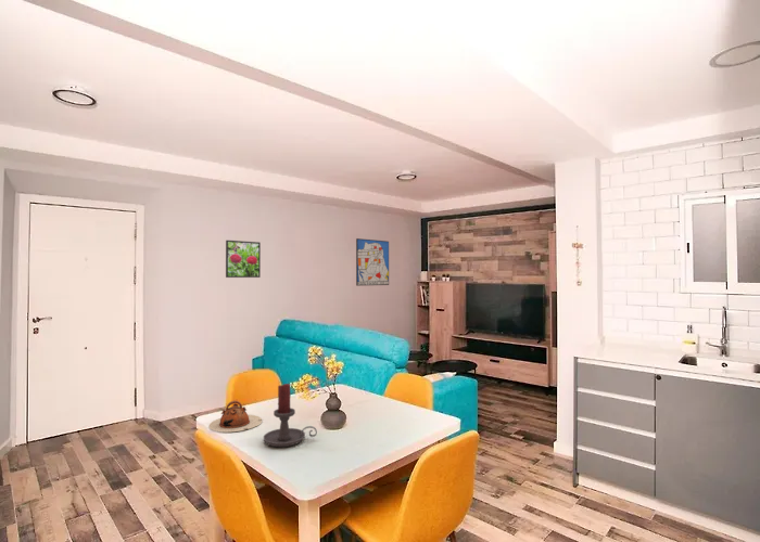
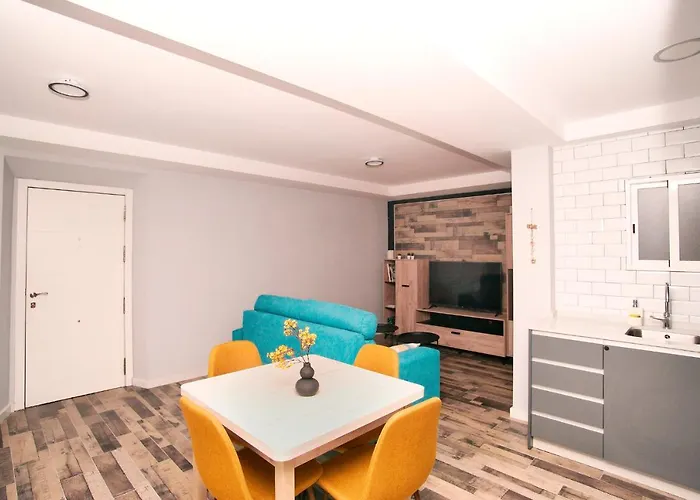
- teapot (236, 411)
- wall art (372, 262)
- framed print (243, 259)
- candle holder (290, 411)
